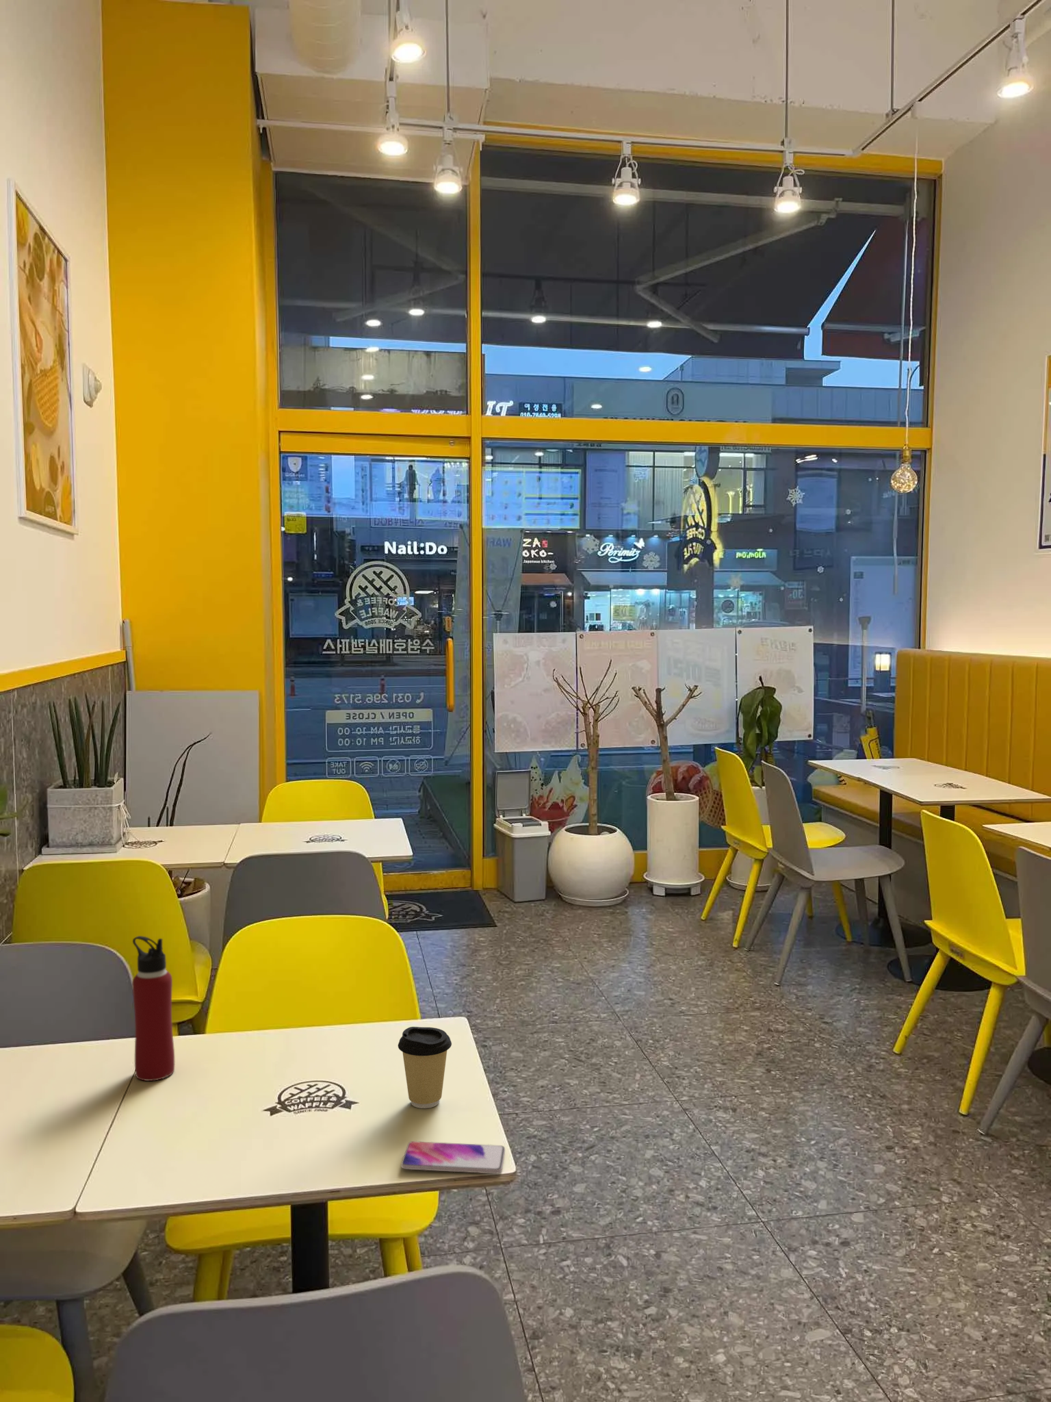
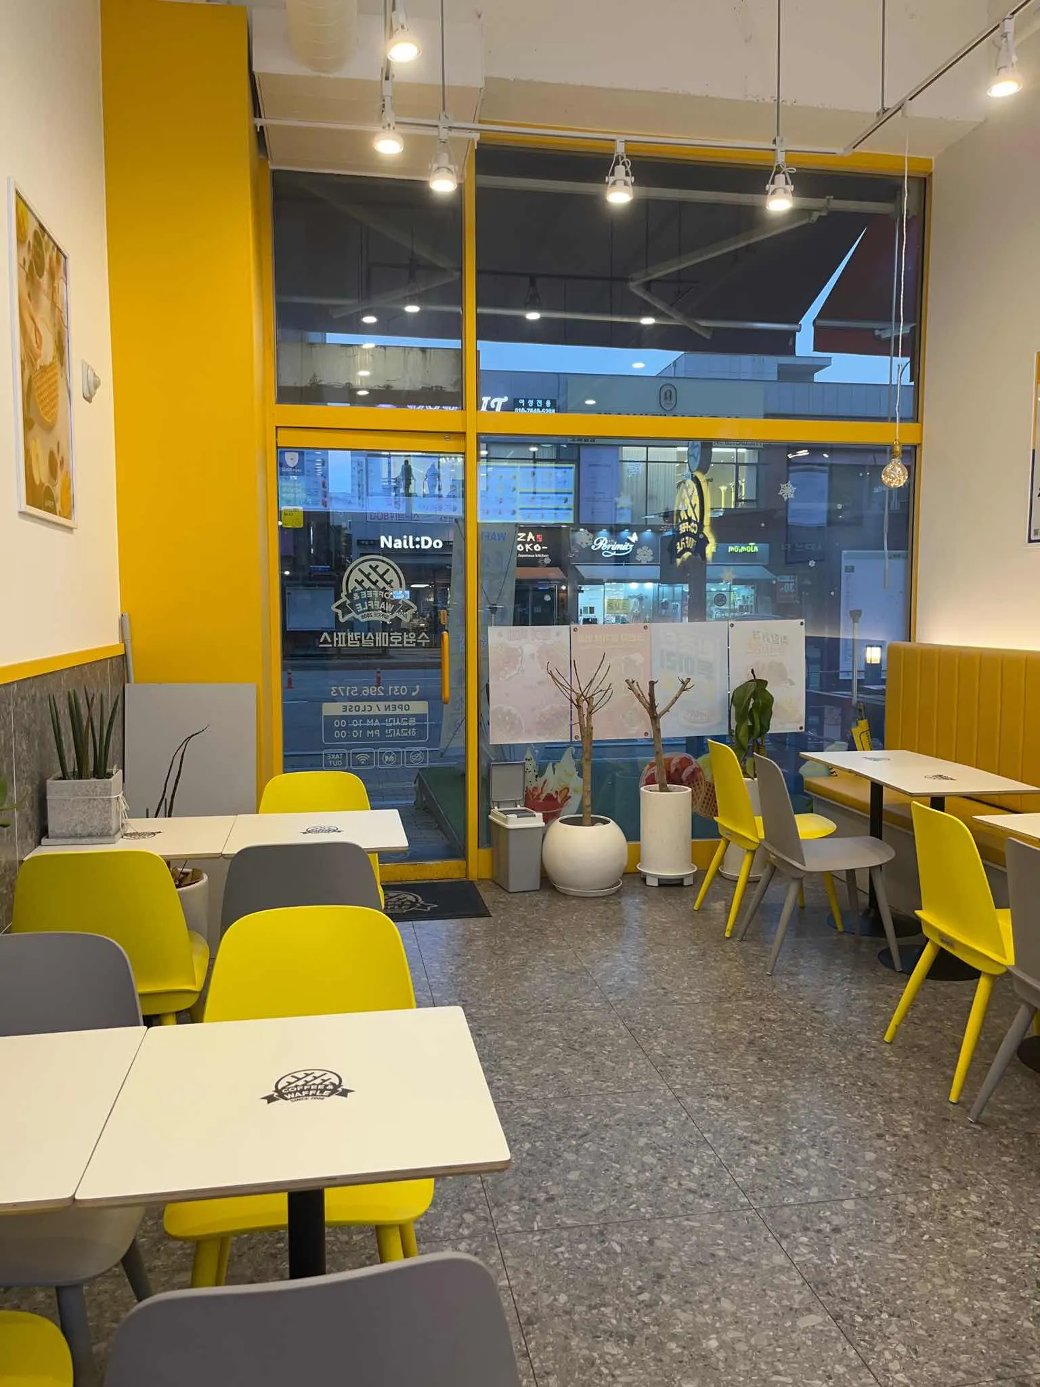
- water bottle (152, 1005)
- coffee cup (425, 1068)
- smartphone (454, 1157)
